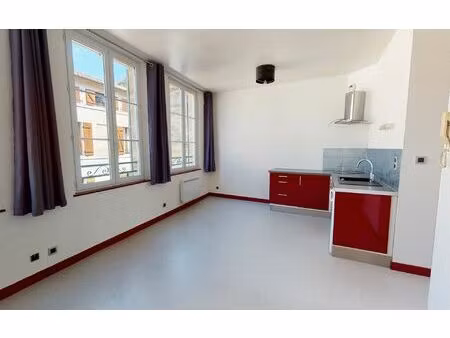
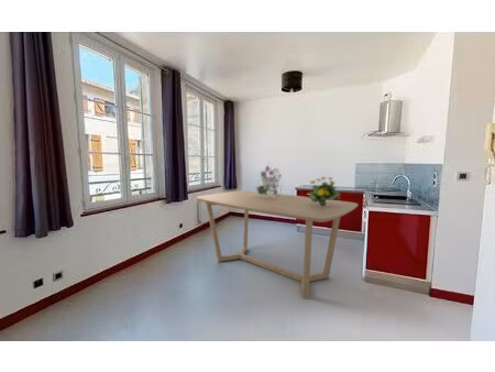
+ bouquet (266, 177)
+ dining table (275, 215)
+ flowering plant (323, 190)
